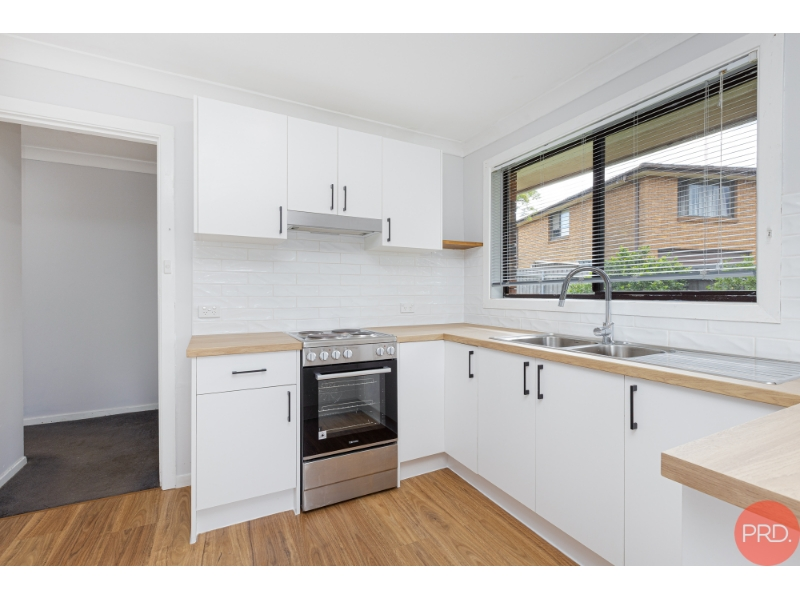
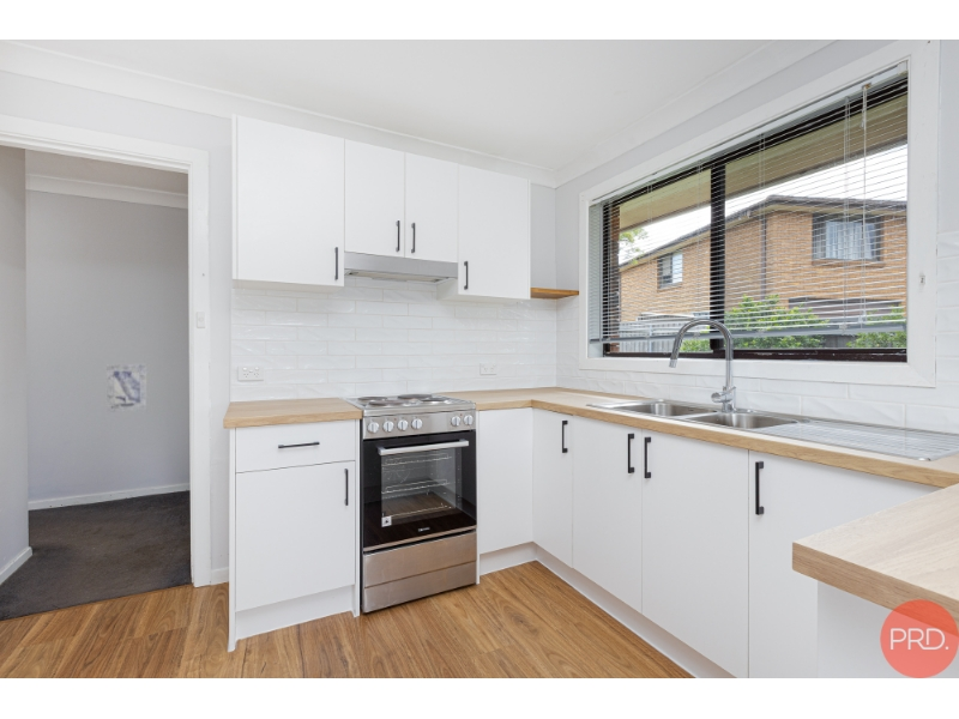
+ wall art (127, 387)
